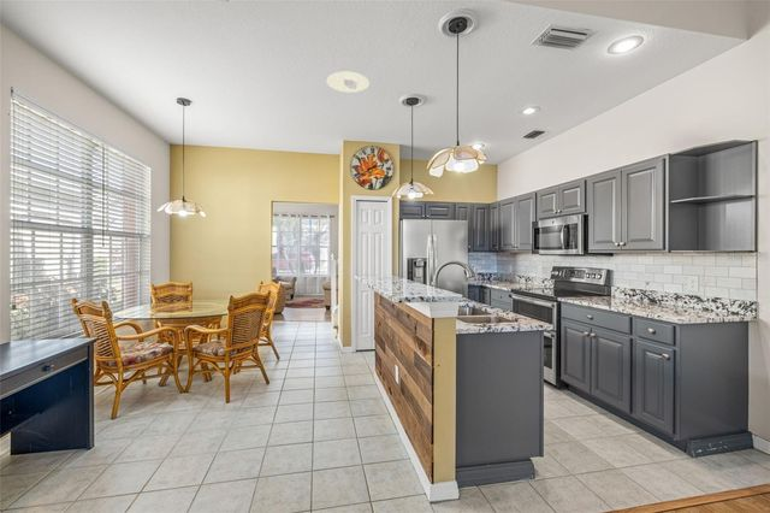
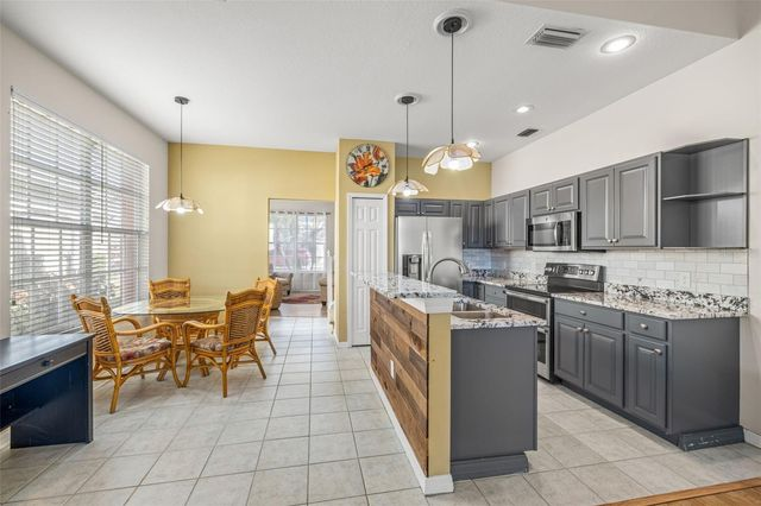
- recessed light (348, 79)
